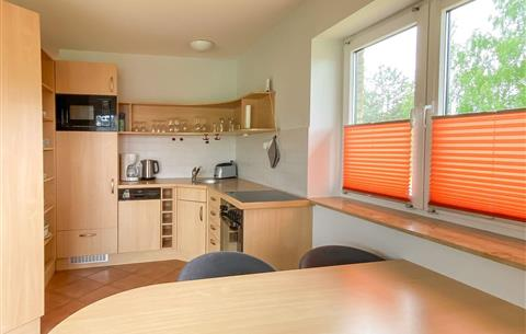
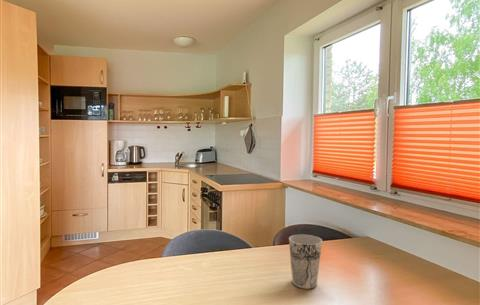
+ cup (304, 261)
